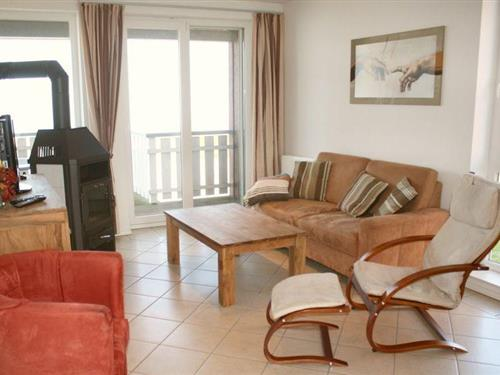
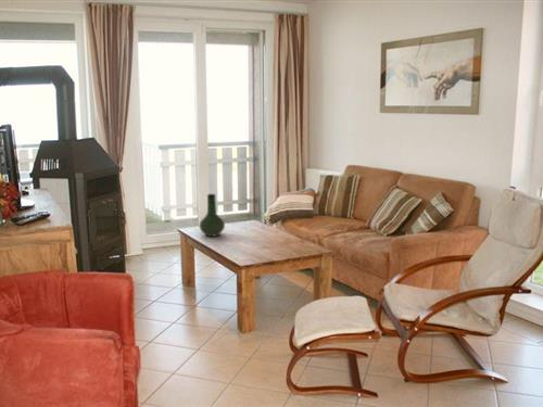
+ vase (212, 214)
